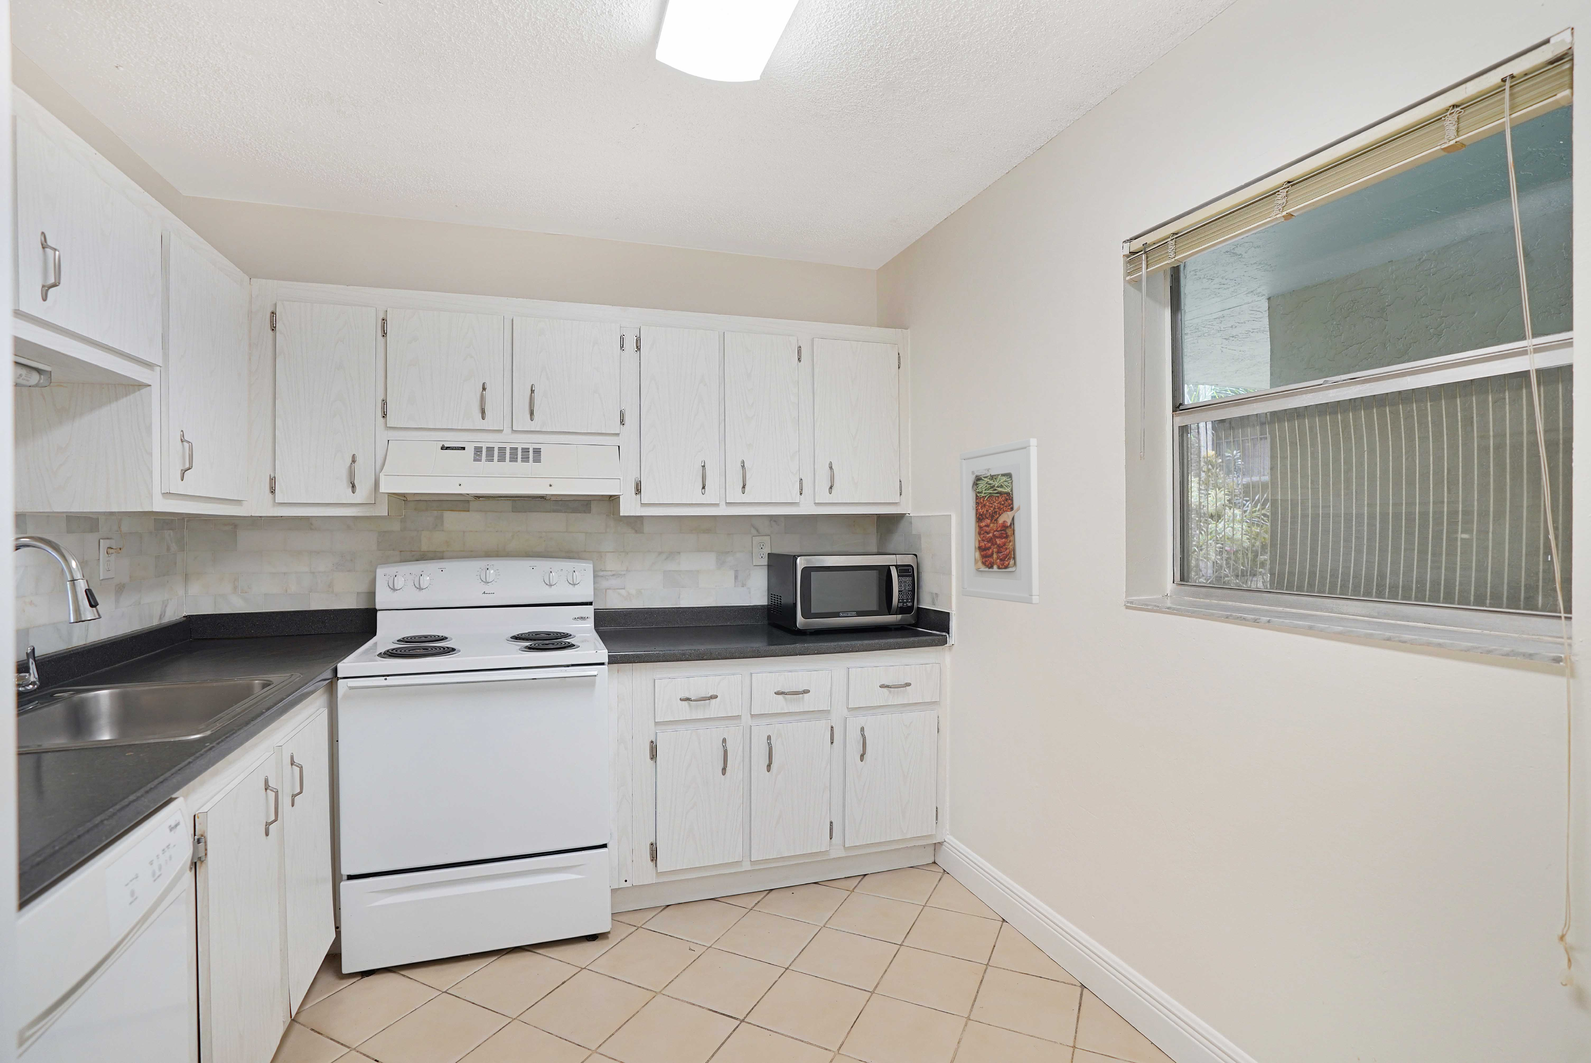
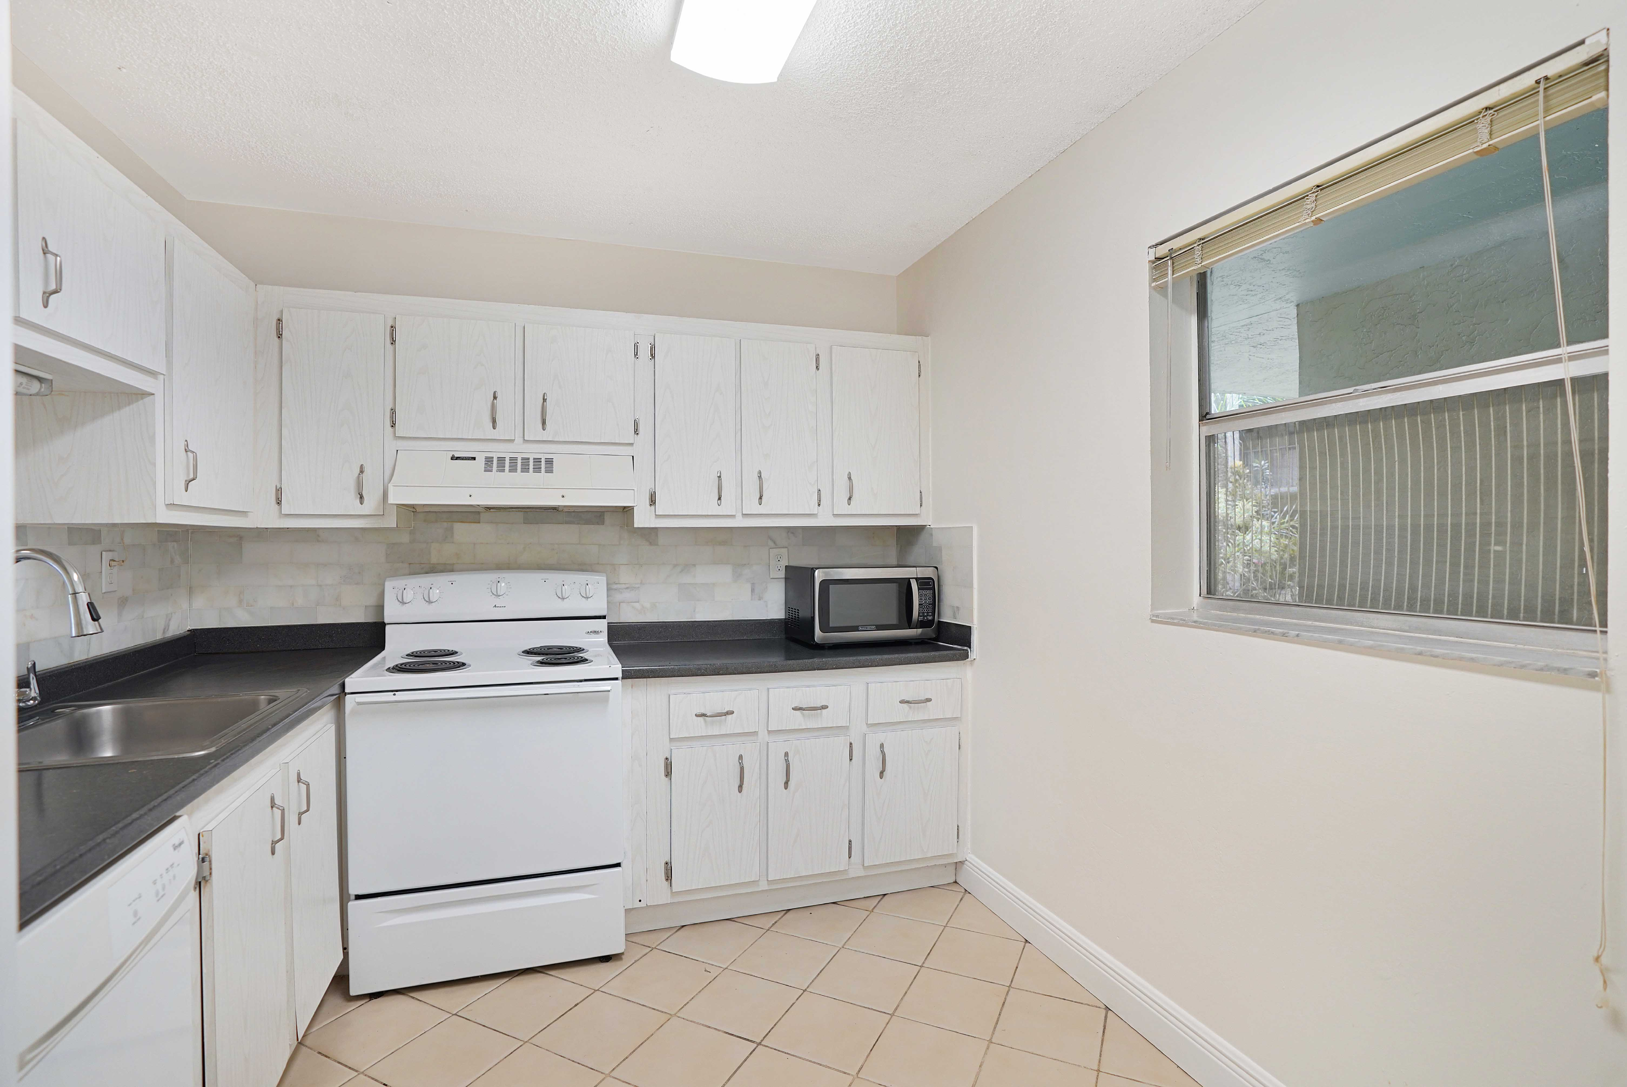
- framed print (997, 522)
